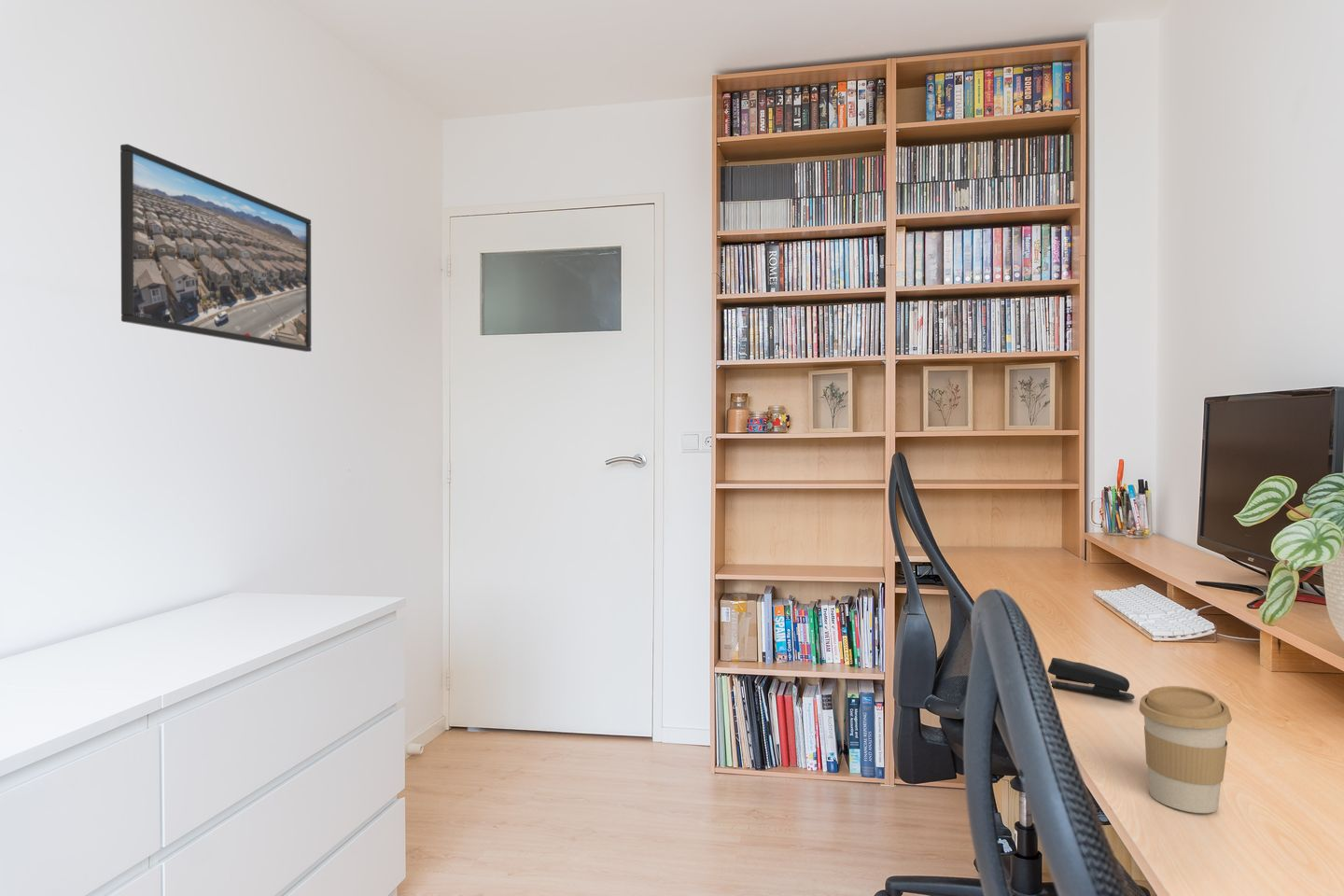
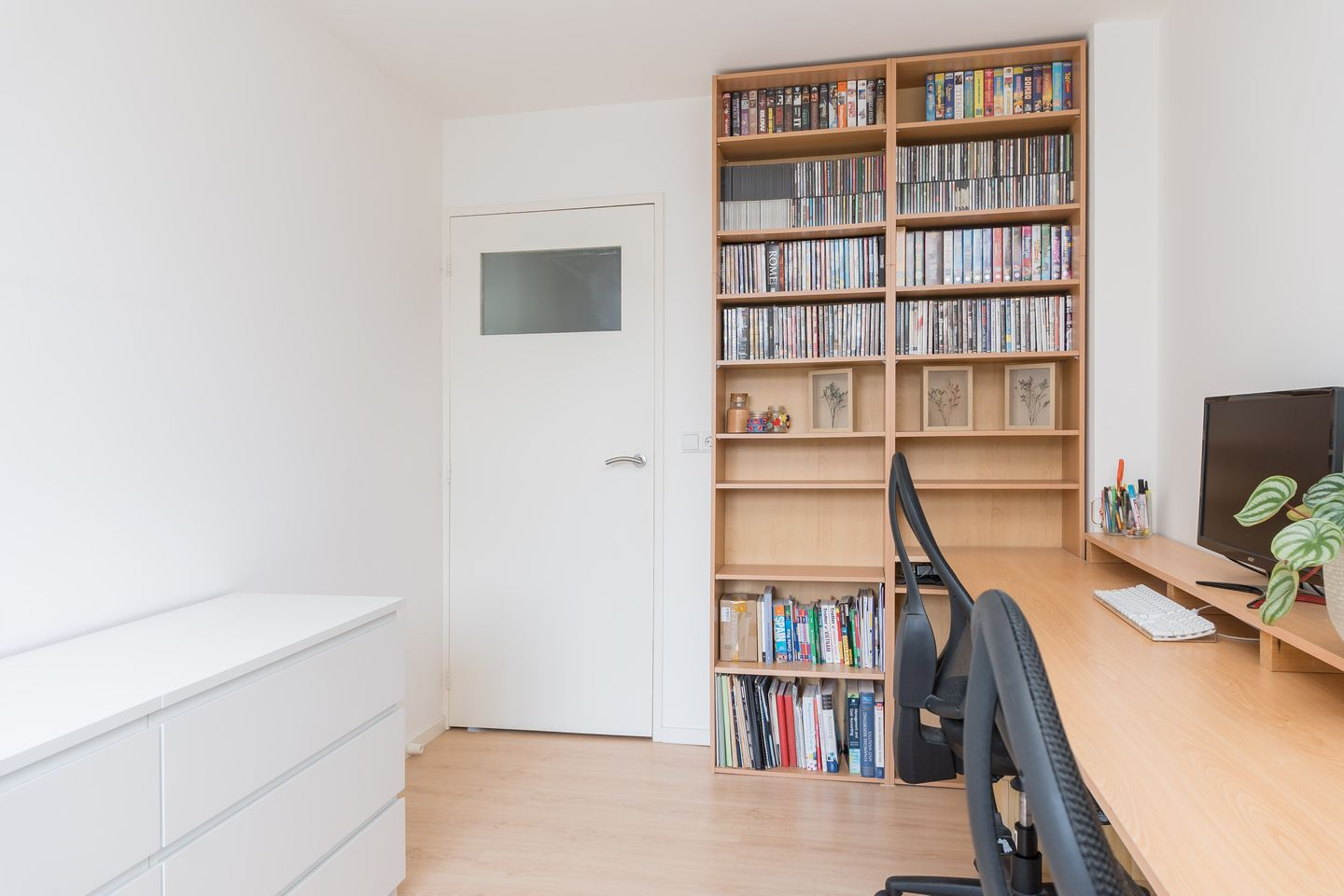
- stapler (1089, 677)
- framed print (230, 263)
- coffee cup (1183, 746)
